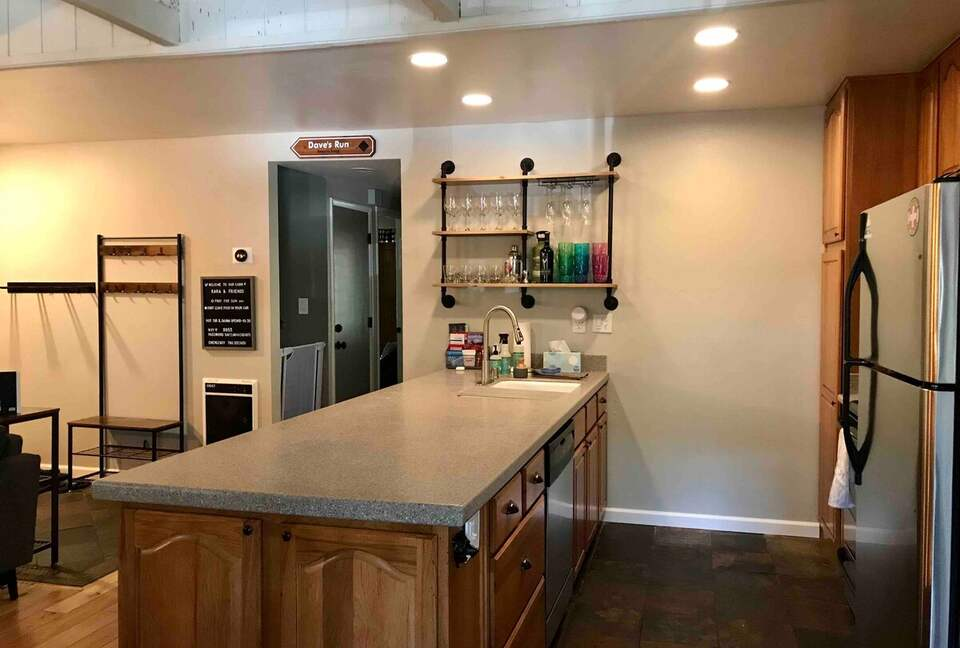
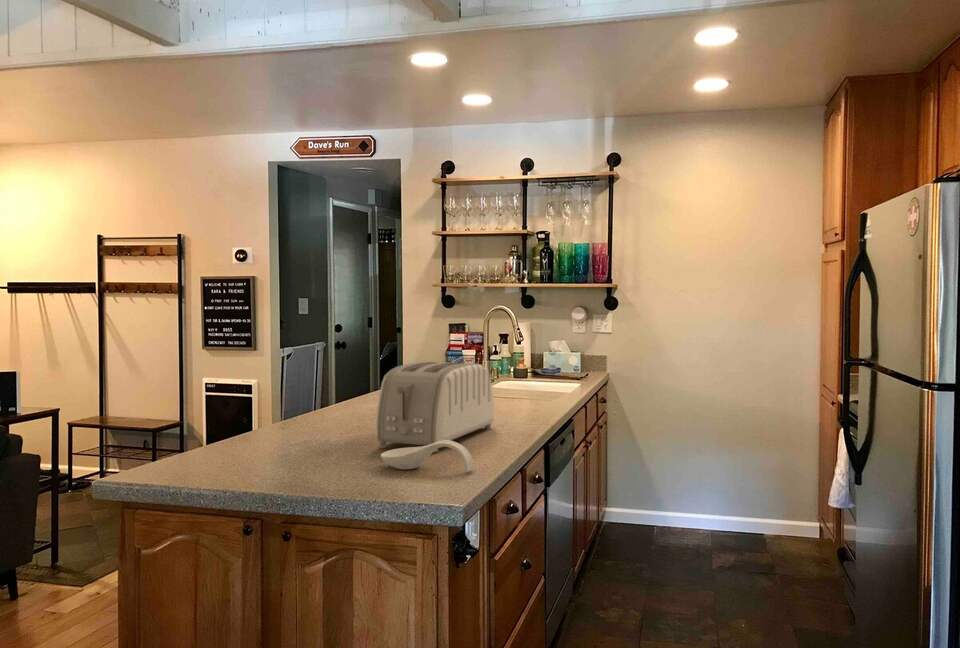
+ toaster (436, 401)
+ spoon rest (426, 454)
